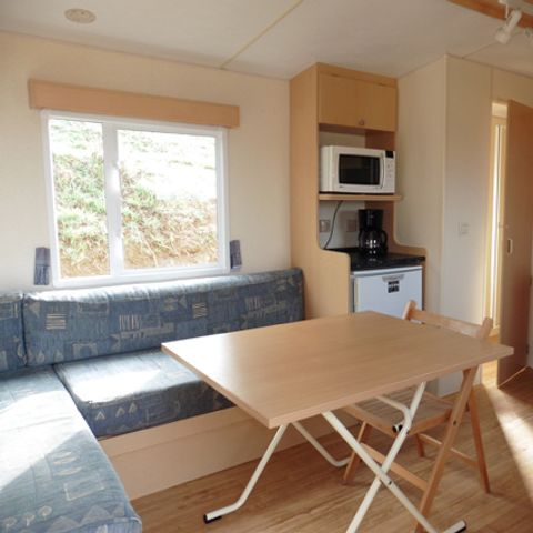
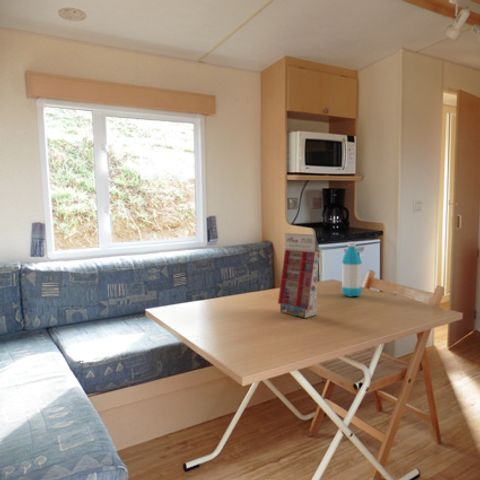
+ water bottle (351, 268)
+ gift box (298, 273)
